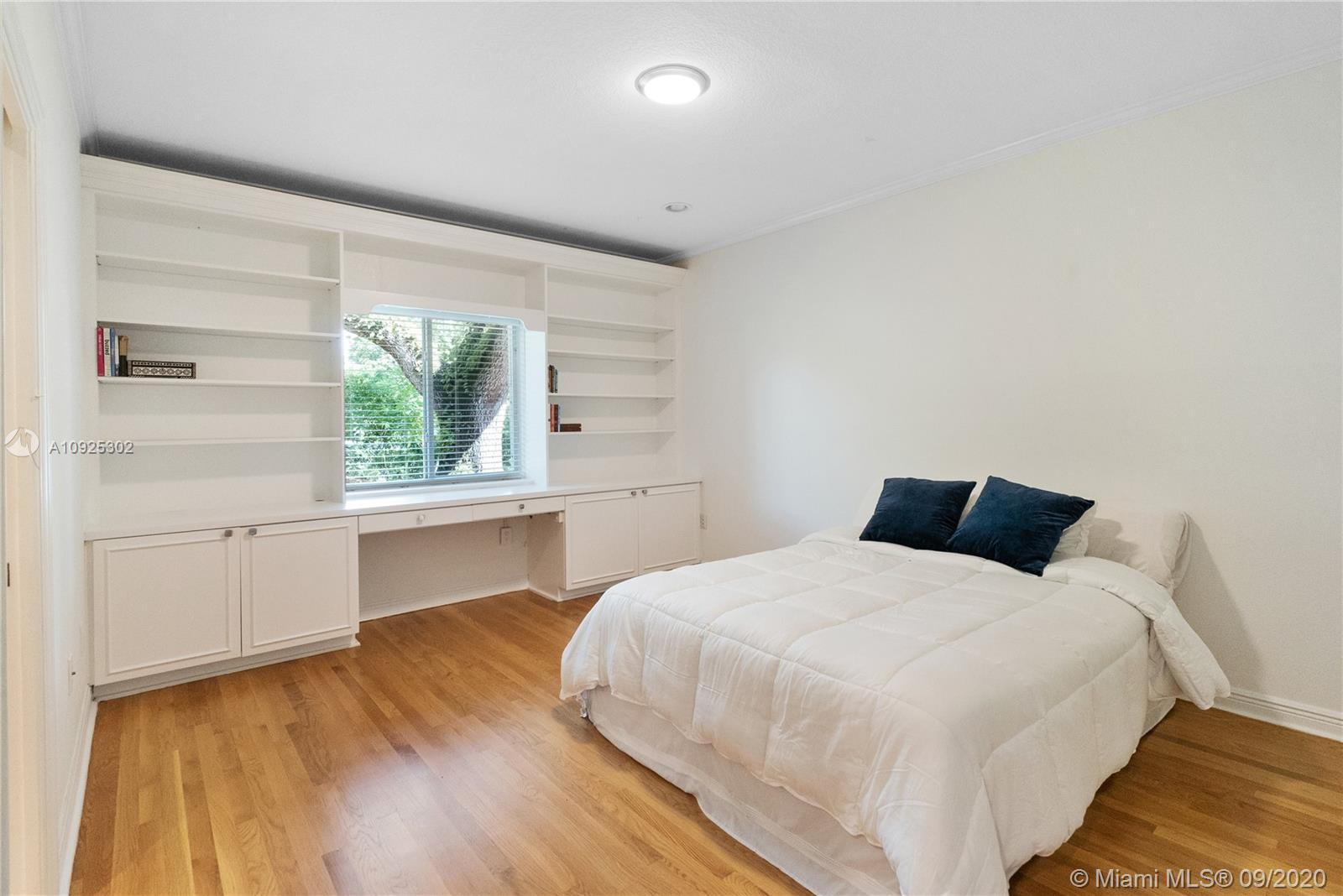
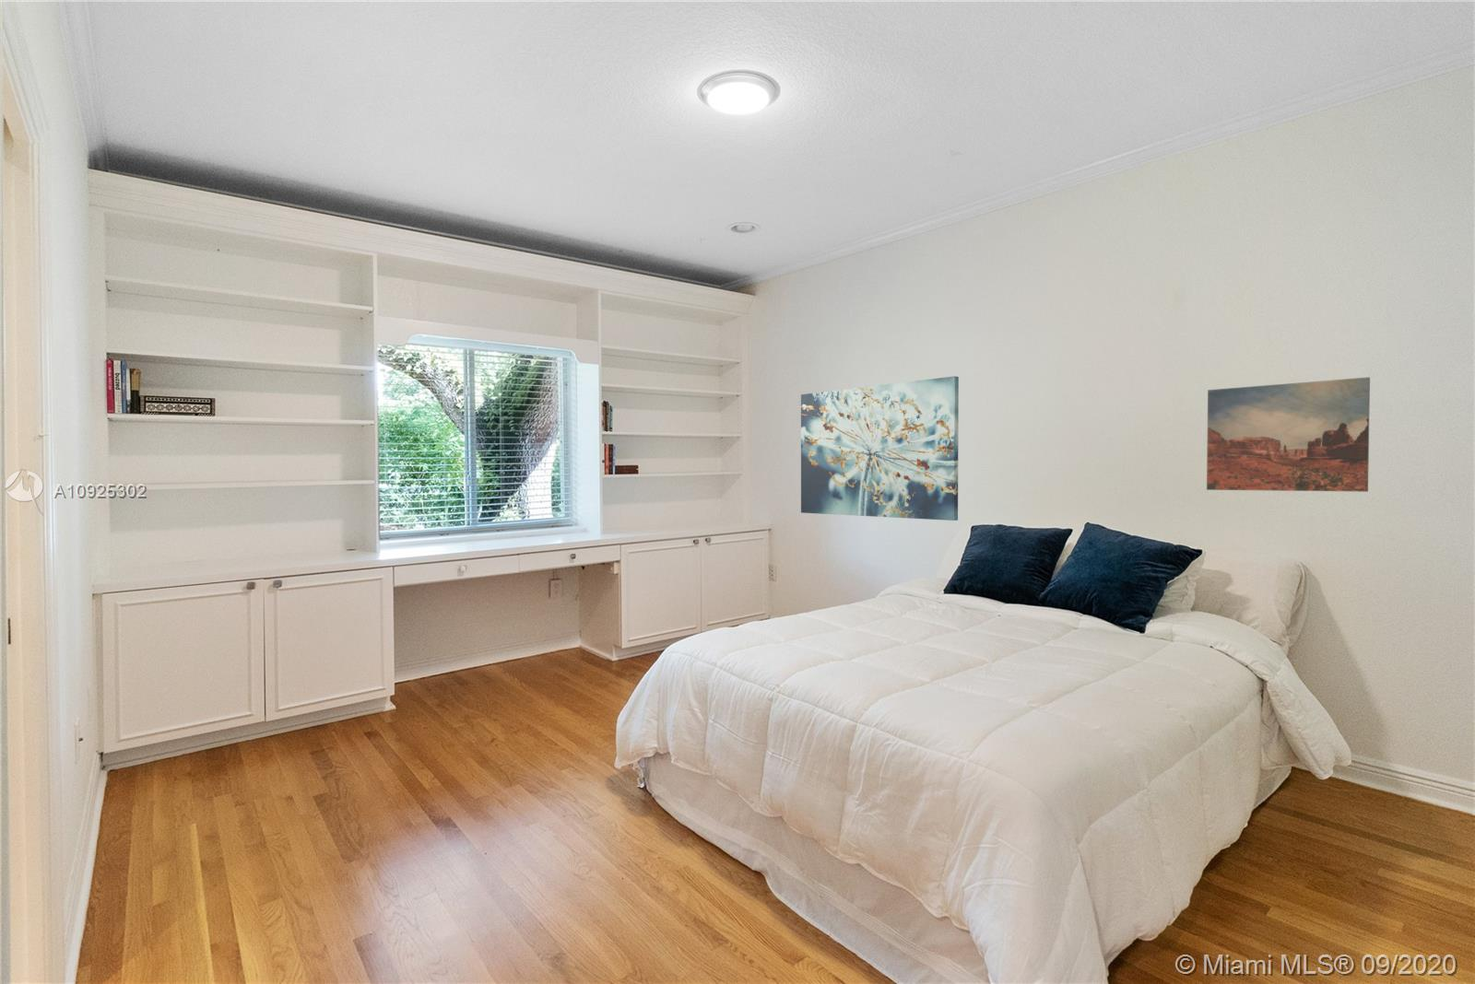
+ wall art (871, 451)
+ wall art (1283, 437)
